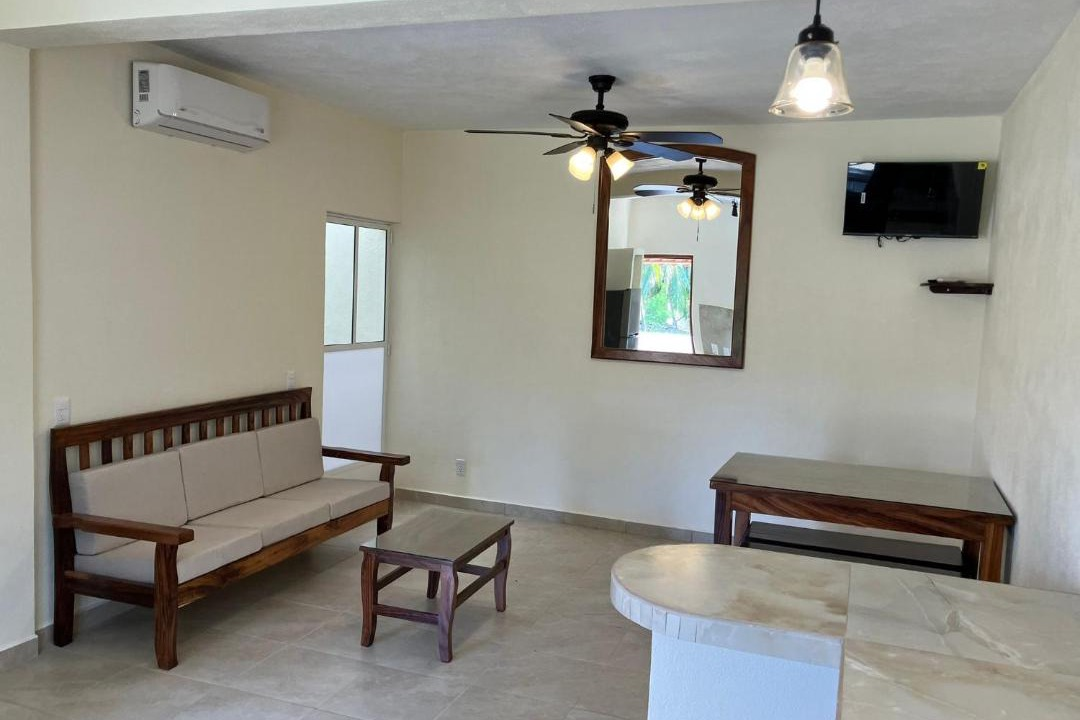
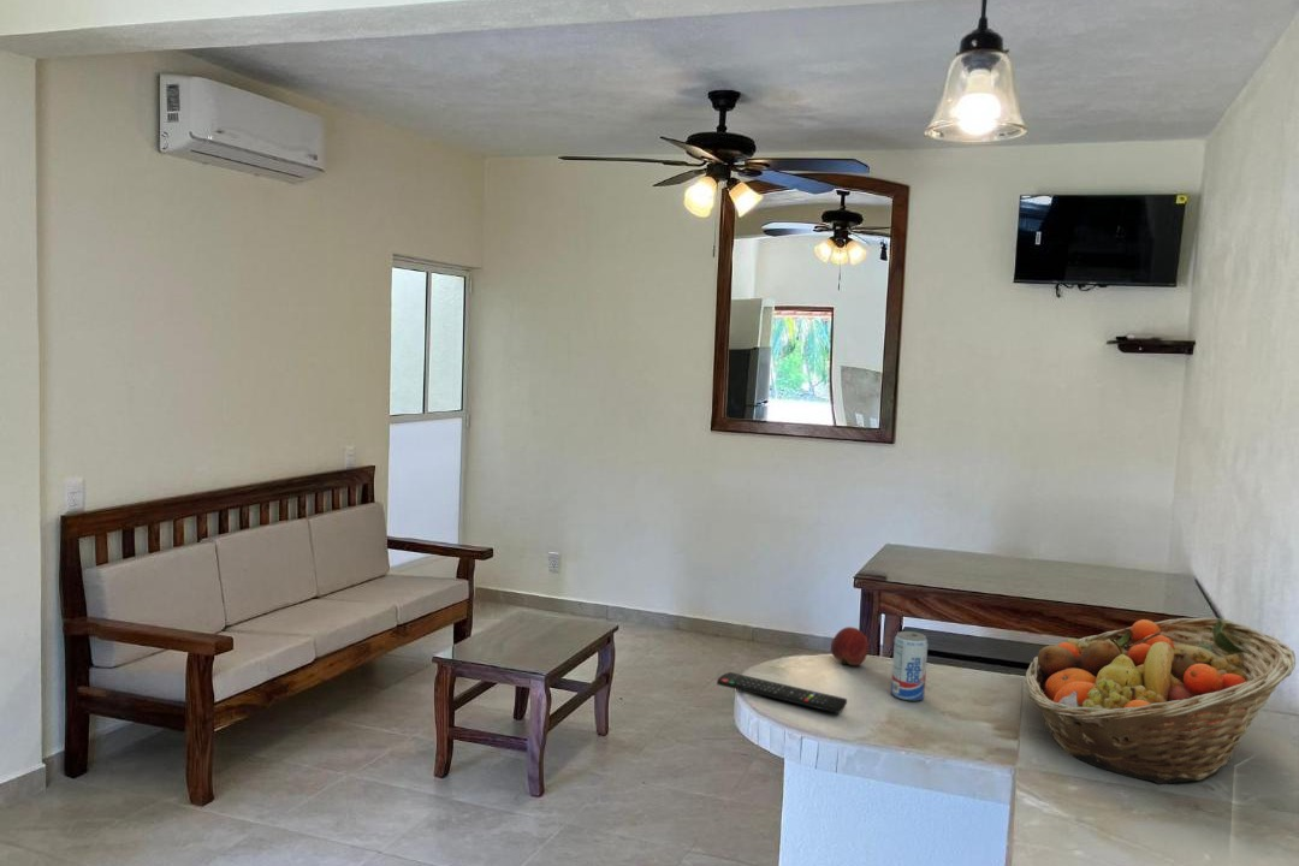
+ fruit basket (1149, 686)
+ remote control (778, 692)
+ beverage can (909, 664)
+ apple (849, 646)
